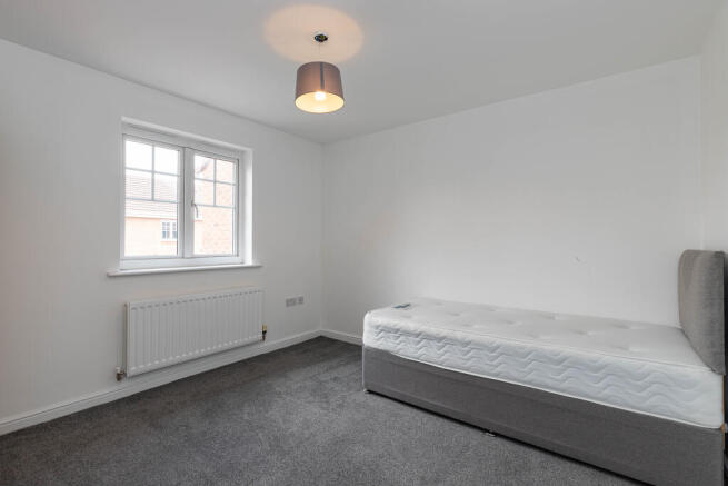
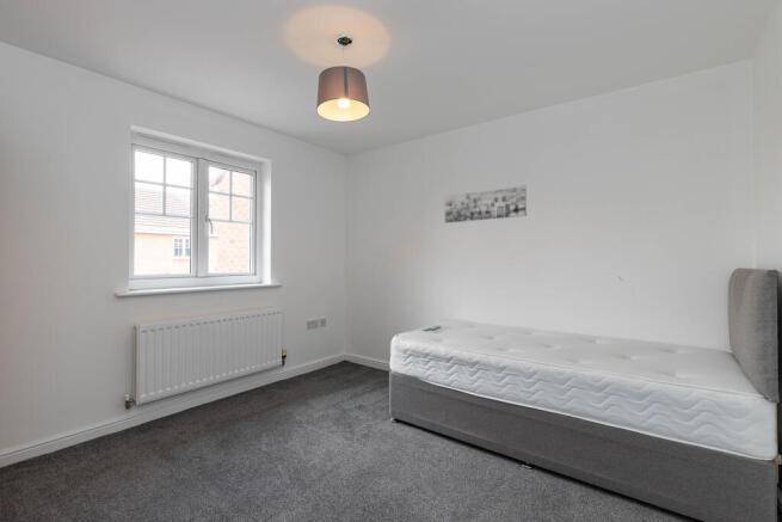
+ wall art (482, 205)
